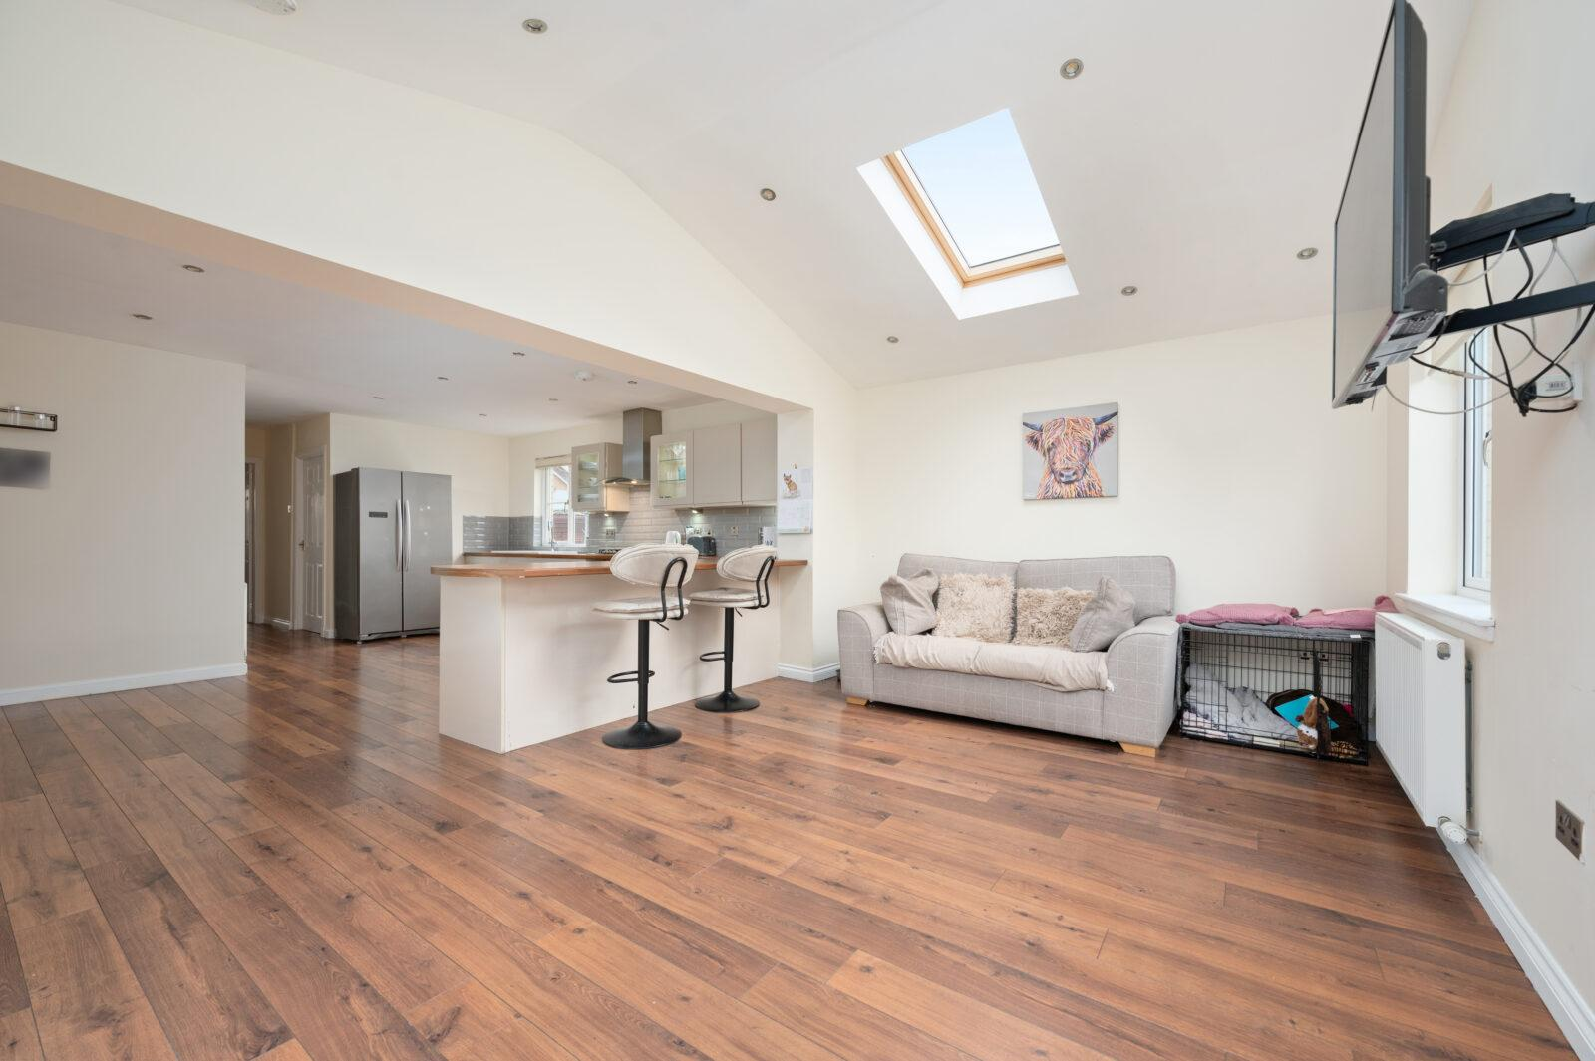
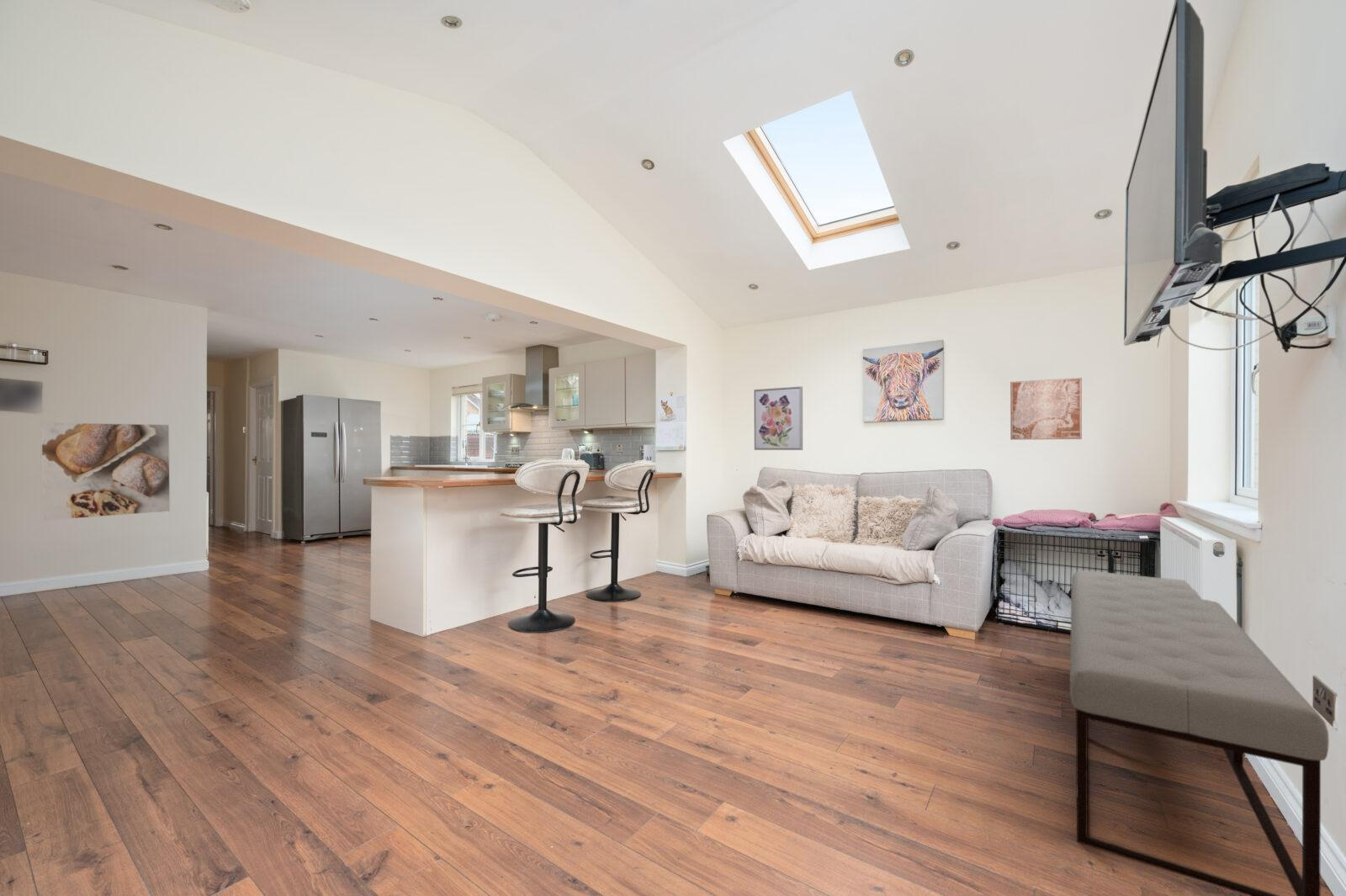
+ bench (1153, 682)
+ wall art (777, 419)
+ wall art (1045, 410)
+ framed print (109, 469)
